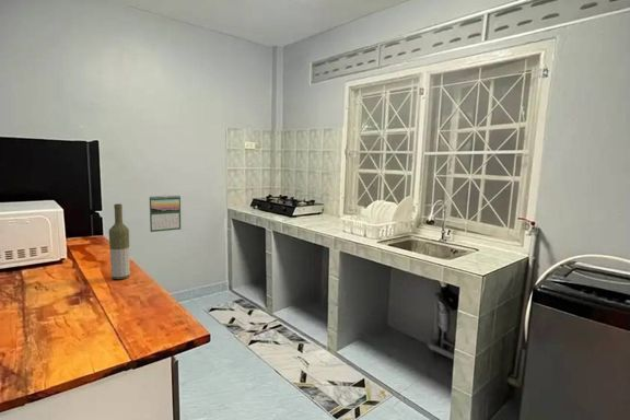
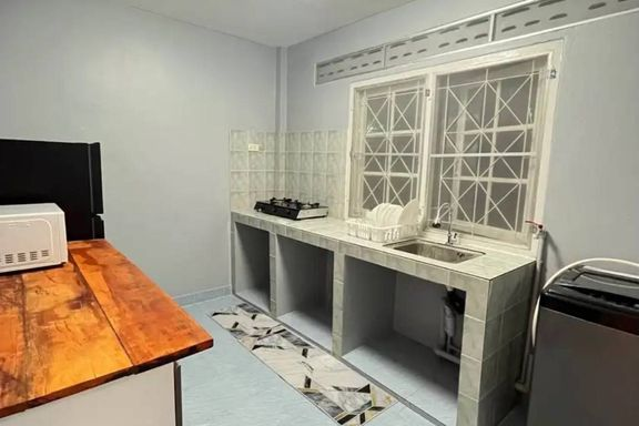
- bottle (119, 241)
- calendar (165, 212)
